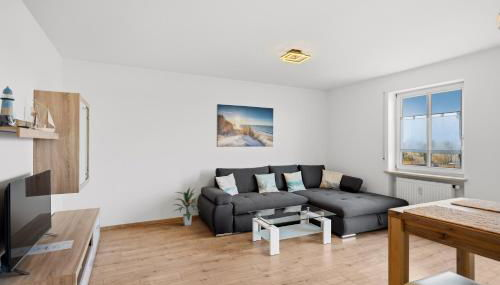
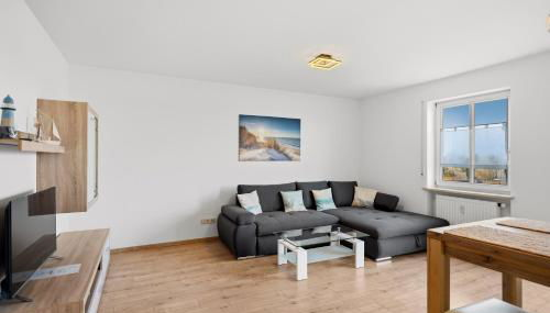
- indoor plant (186, 206)
